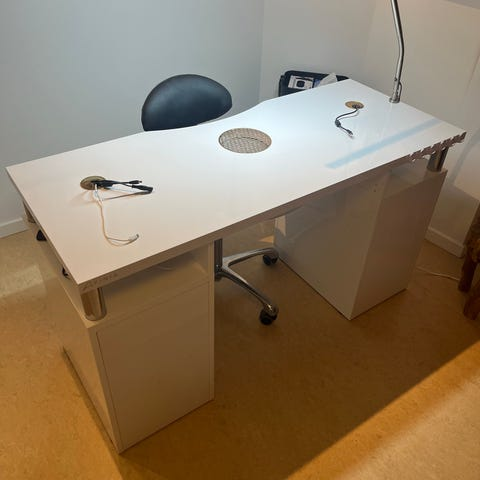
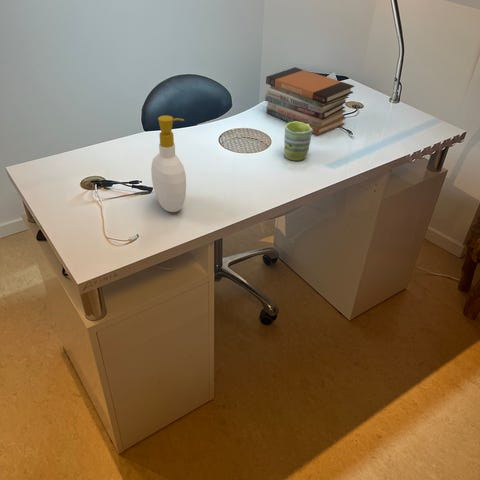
+ mug (300, 140)
+ book stack (306, 99)
+ soap bottle (169, 163)
